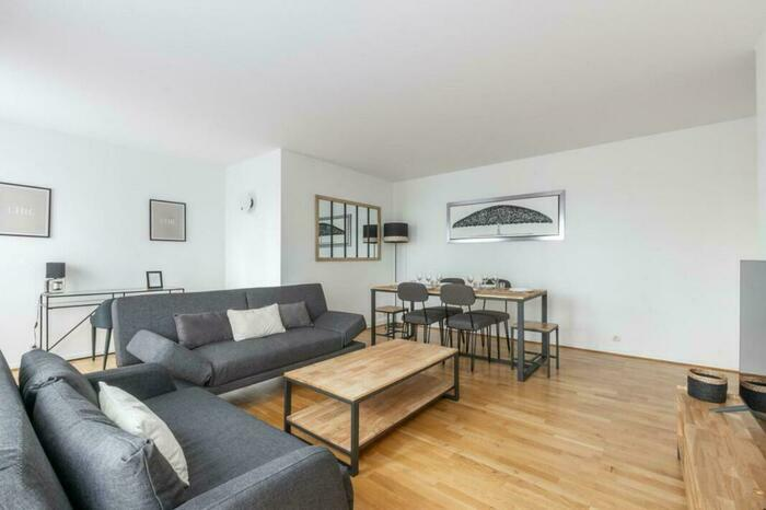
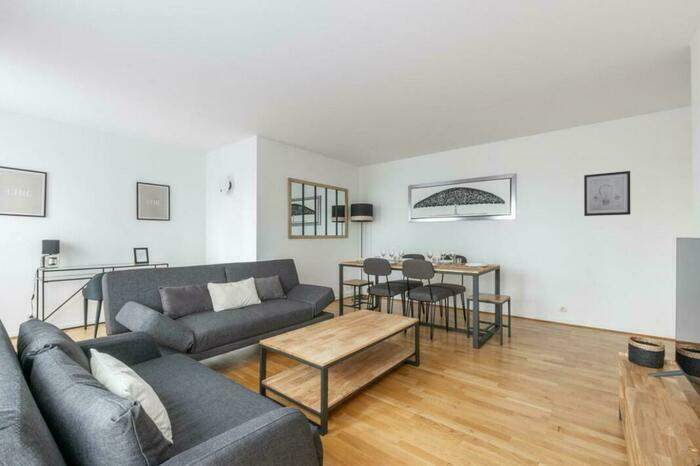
+ wall art (606, 194)
